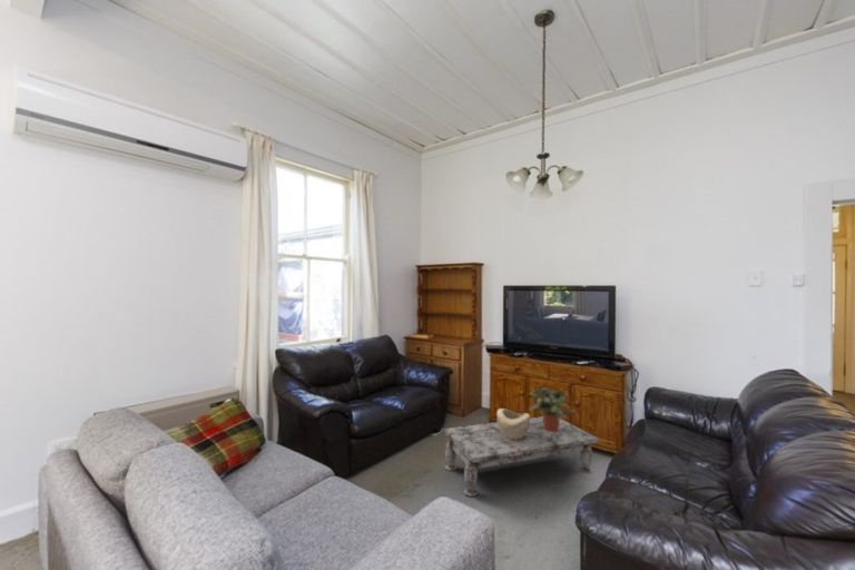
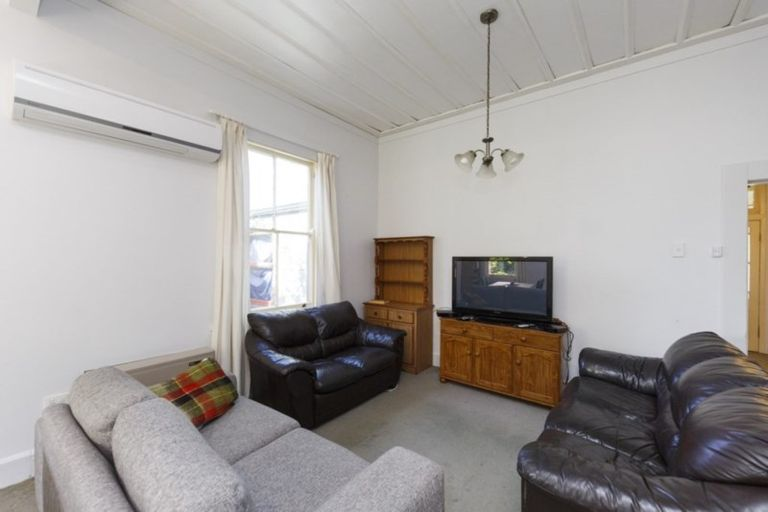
- potted plant (551, 407)
- coffee table (518, 451)
- decorative bowl (512, 423)
